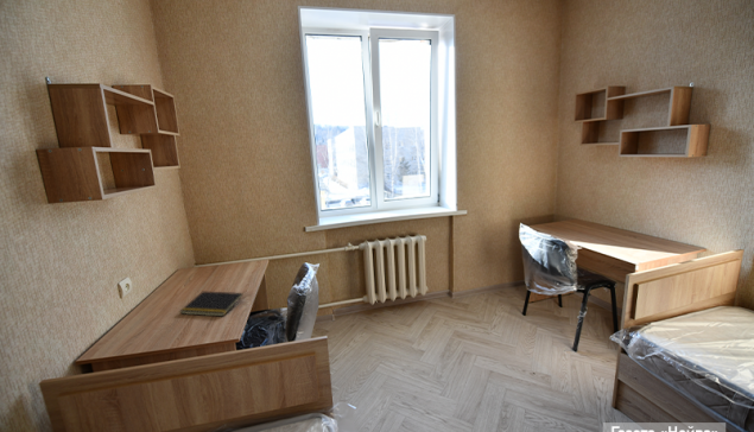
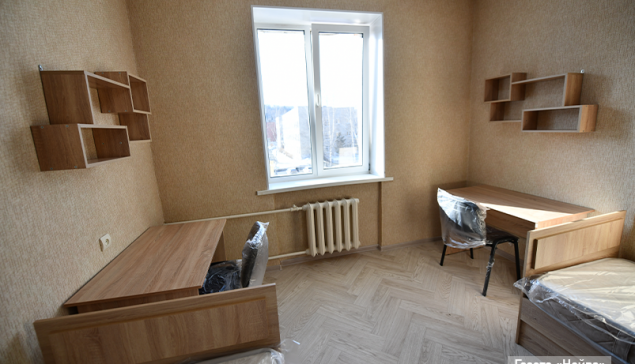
- notepad (211, 303)
